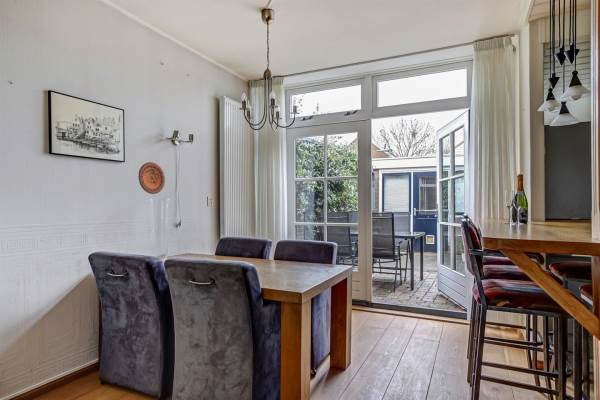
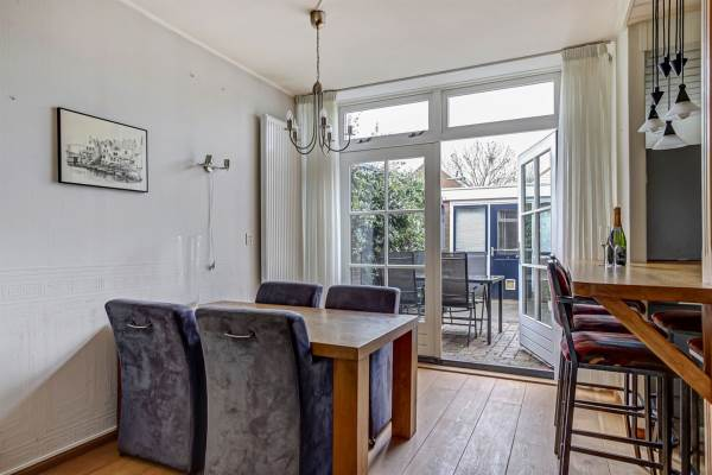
- decorative plate (151, 178)
